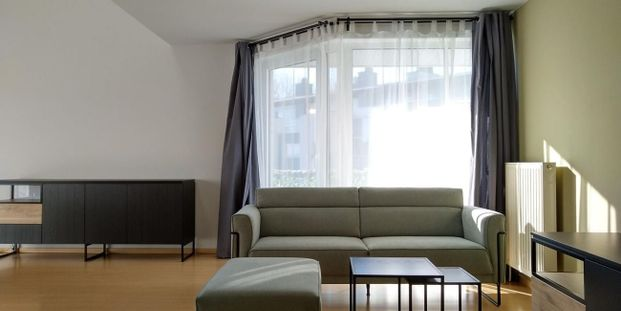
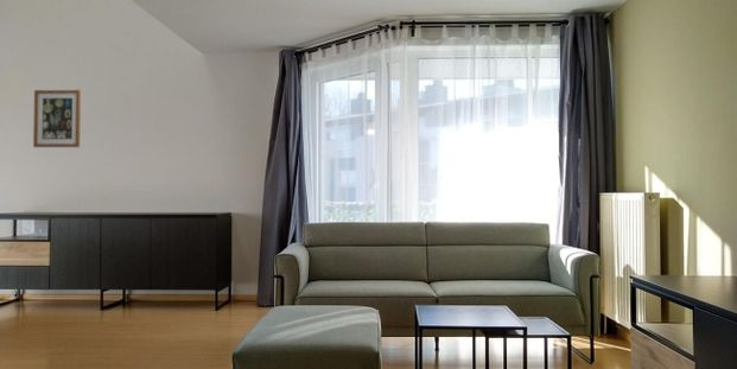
+ wall art (57, 119)
